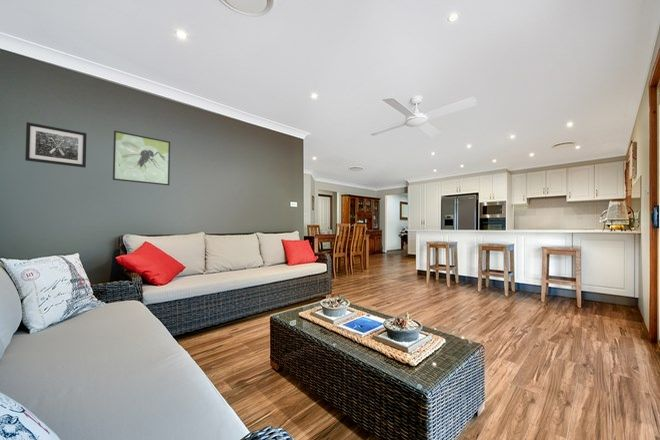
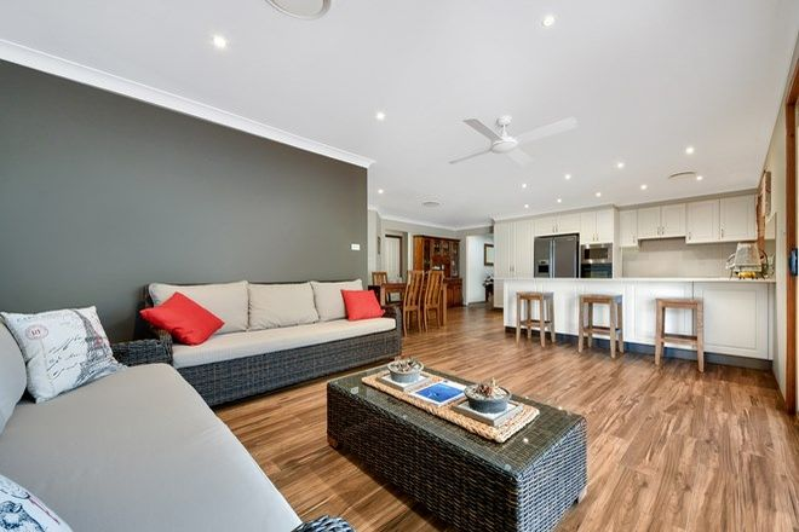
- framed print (143, 159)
- wall art (57, 146)
